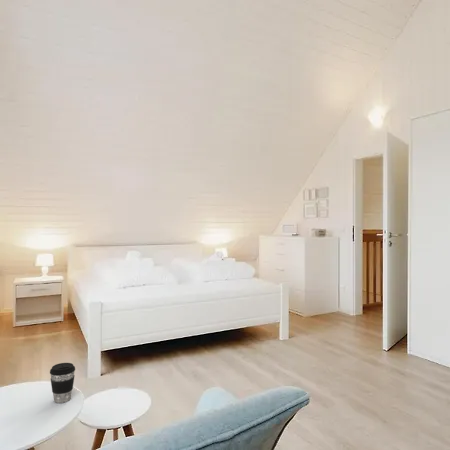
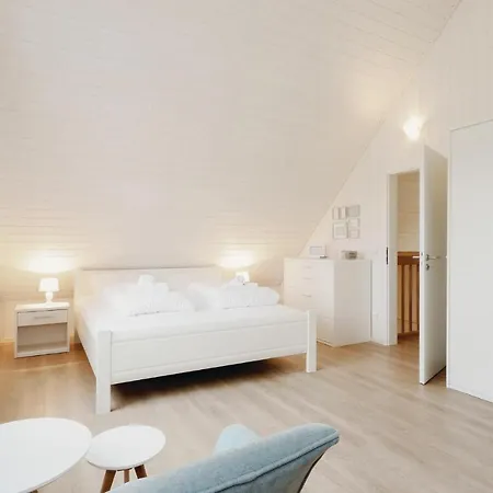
- coffee cup (62, 382)
